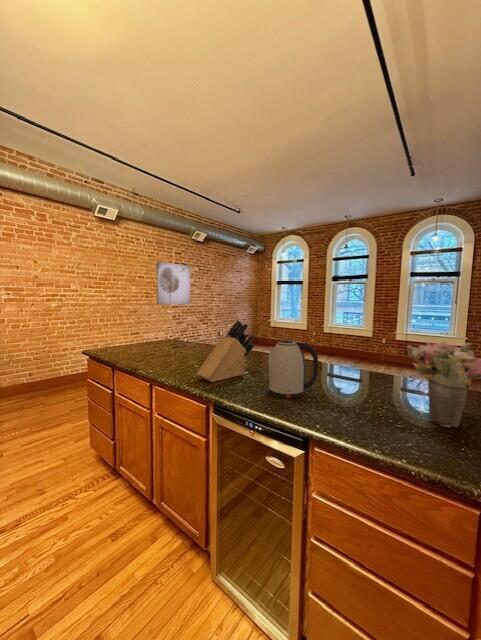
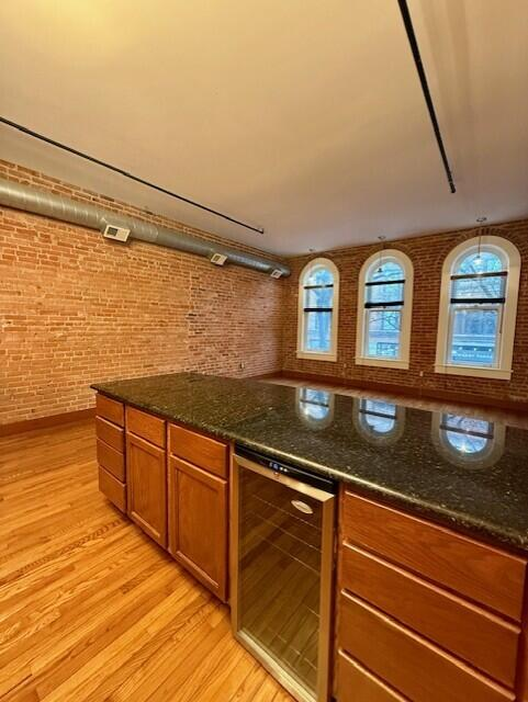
- wall art (174, 284)
- flower bouquet (445, 381)
- kettle (293, 366)
- knife block (227, 348)
